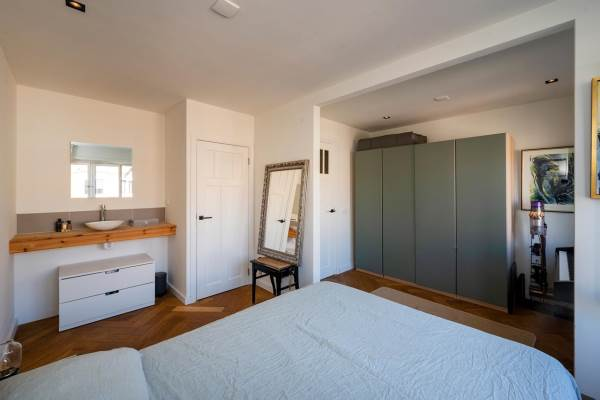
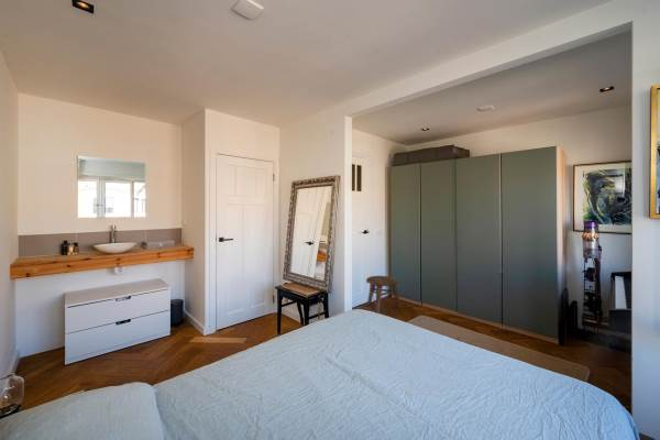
+ stool (381, 293)
